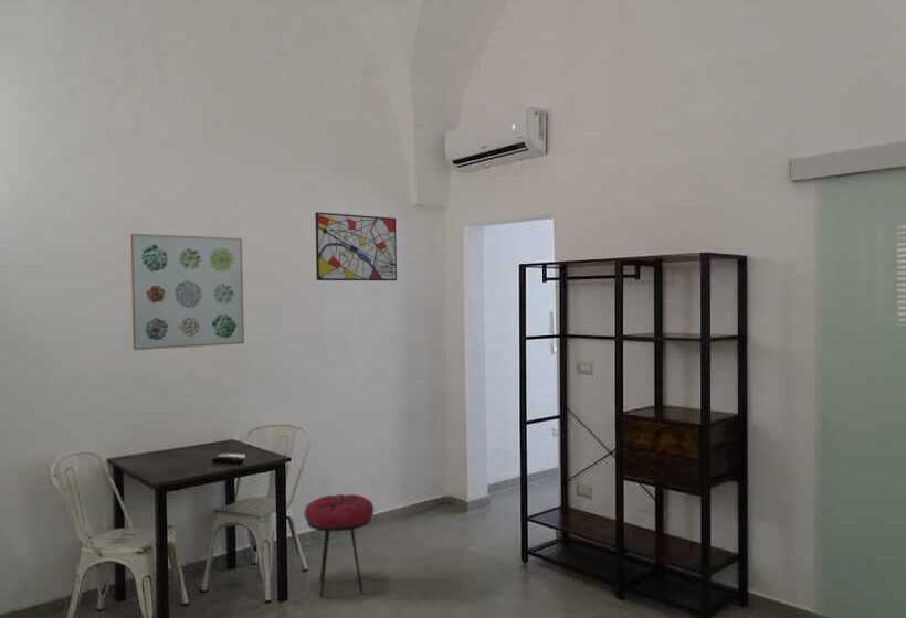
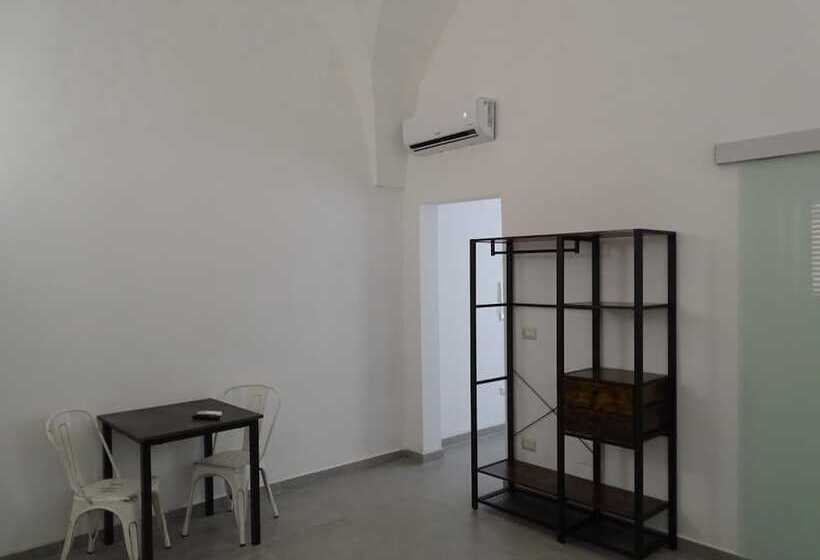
- wall art (357, 247)
- wall art (190, 291)
- stool (328, 539)
